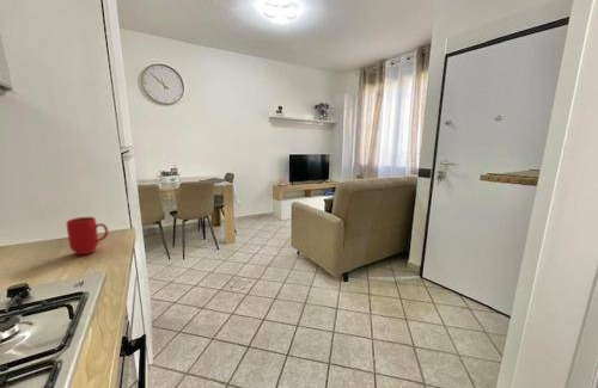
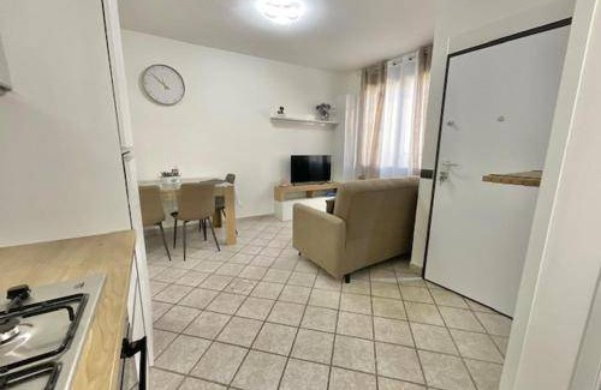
- mug (89, 235)
